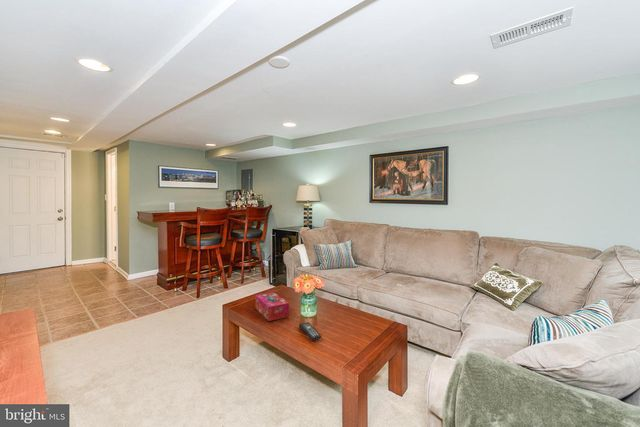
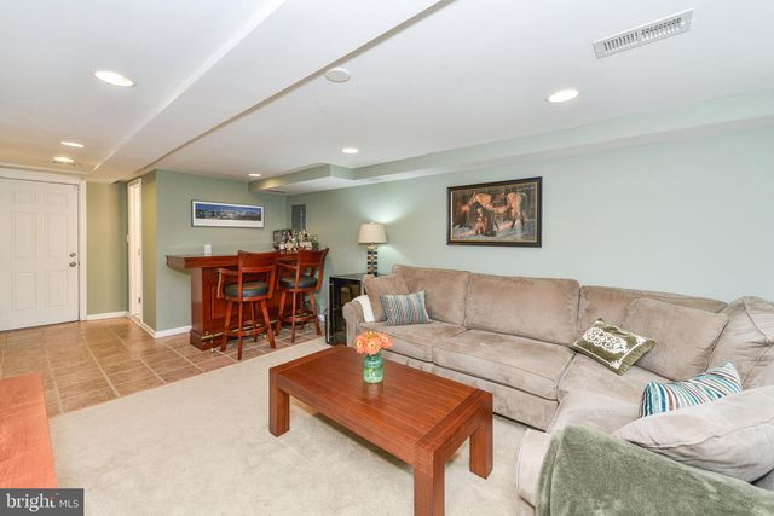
- tissue box (271, 305)
- remote control (309, 330)
